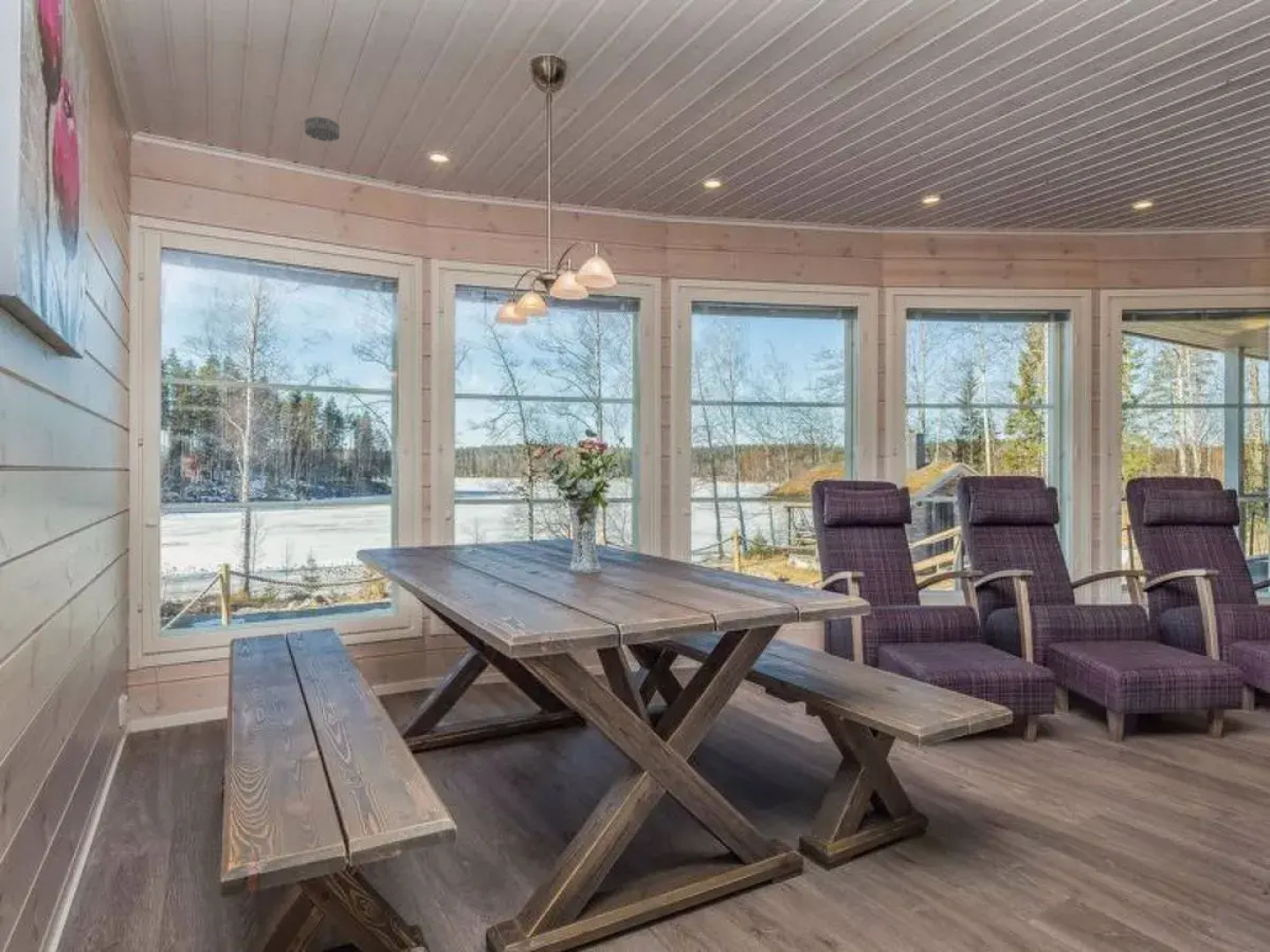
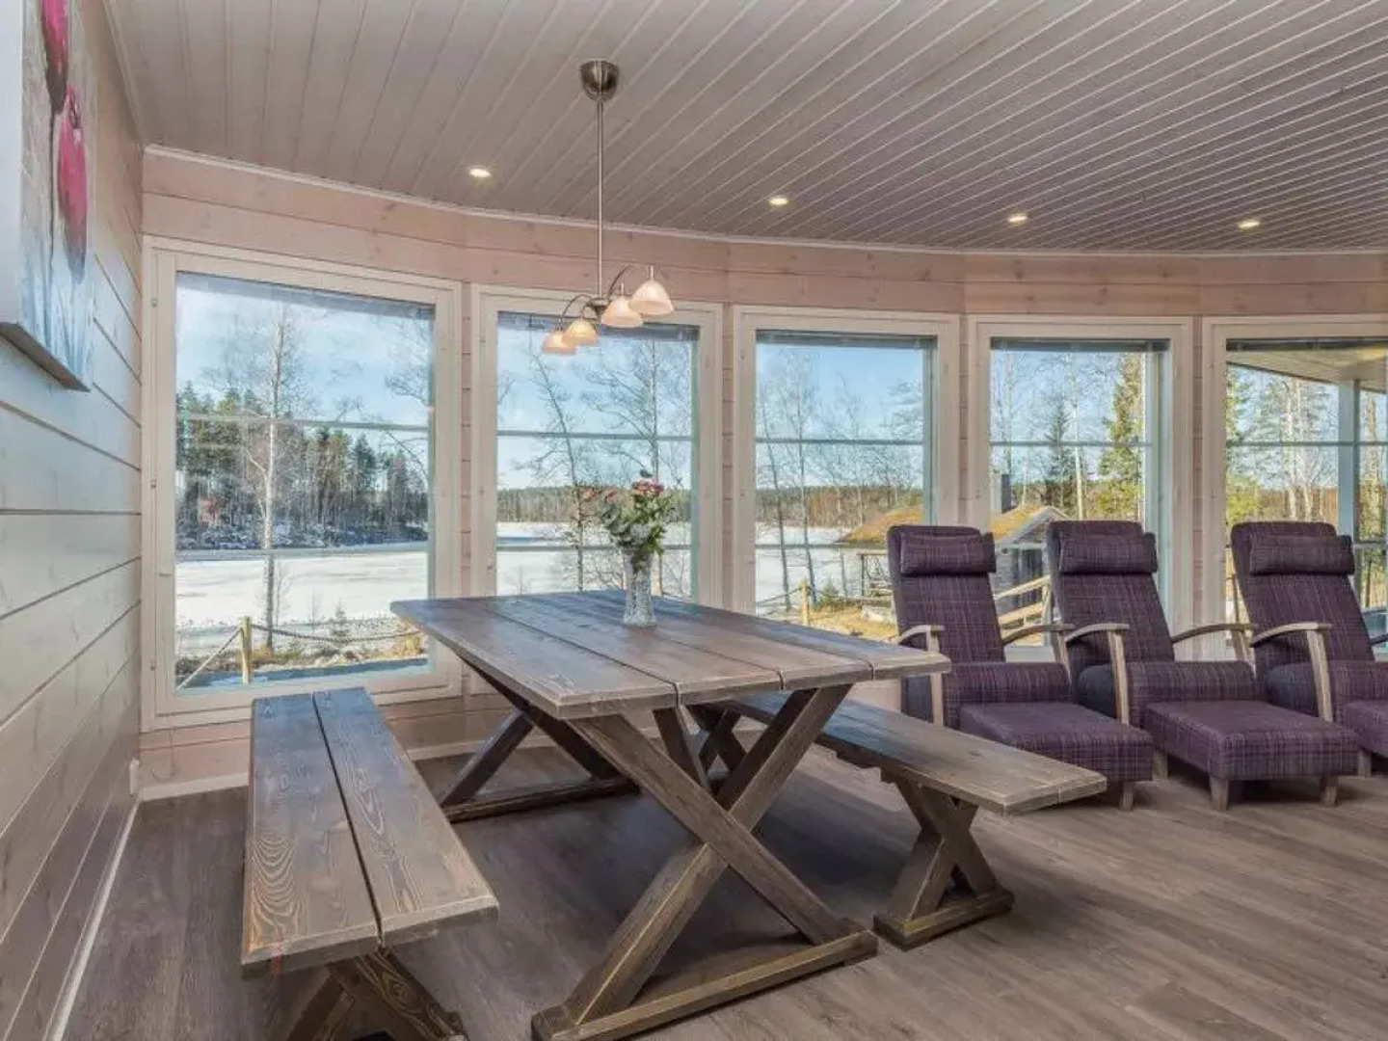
- smoke detector (322, 128)
